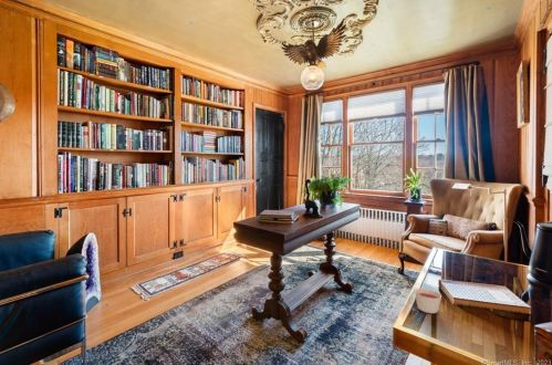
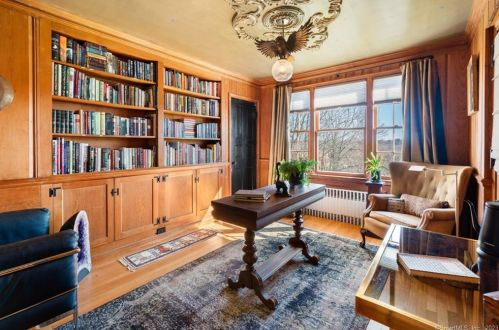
- candle (427, 301)
